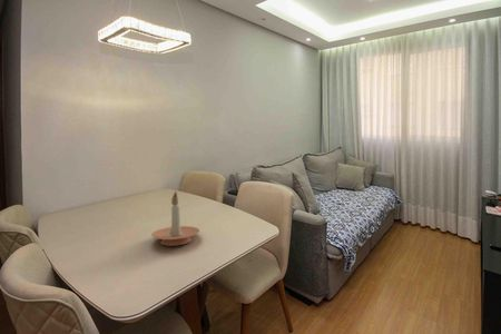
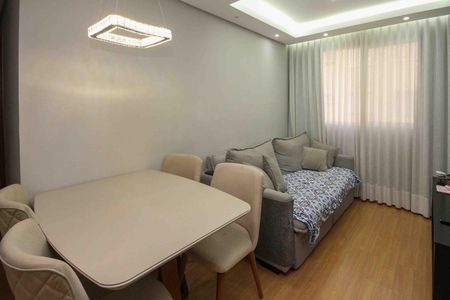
- candle holder (175, 216)
